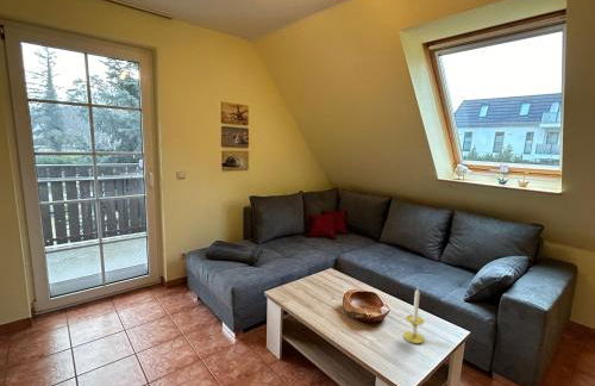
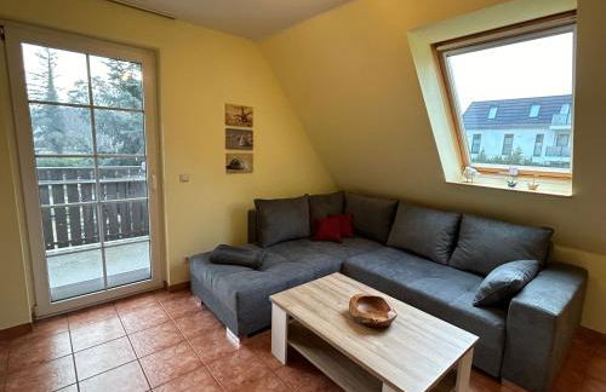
- candle (415, 312)
